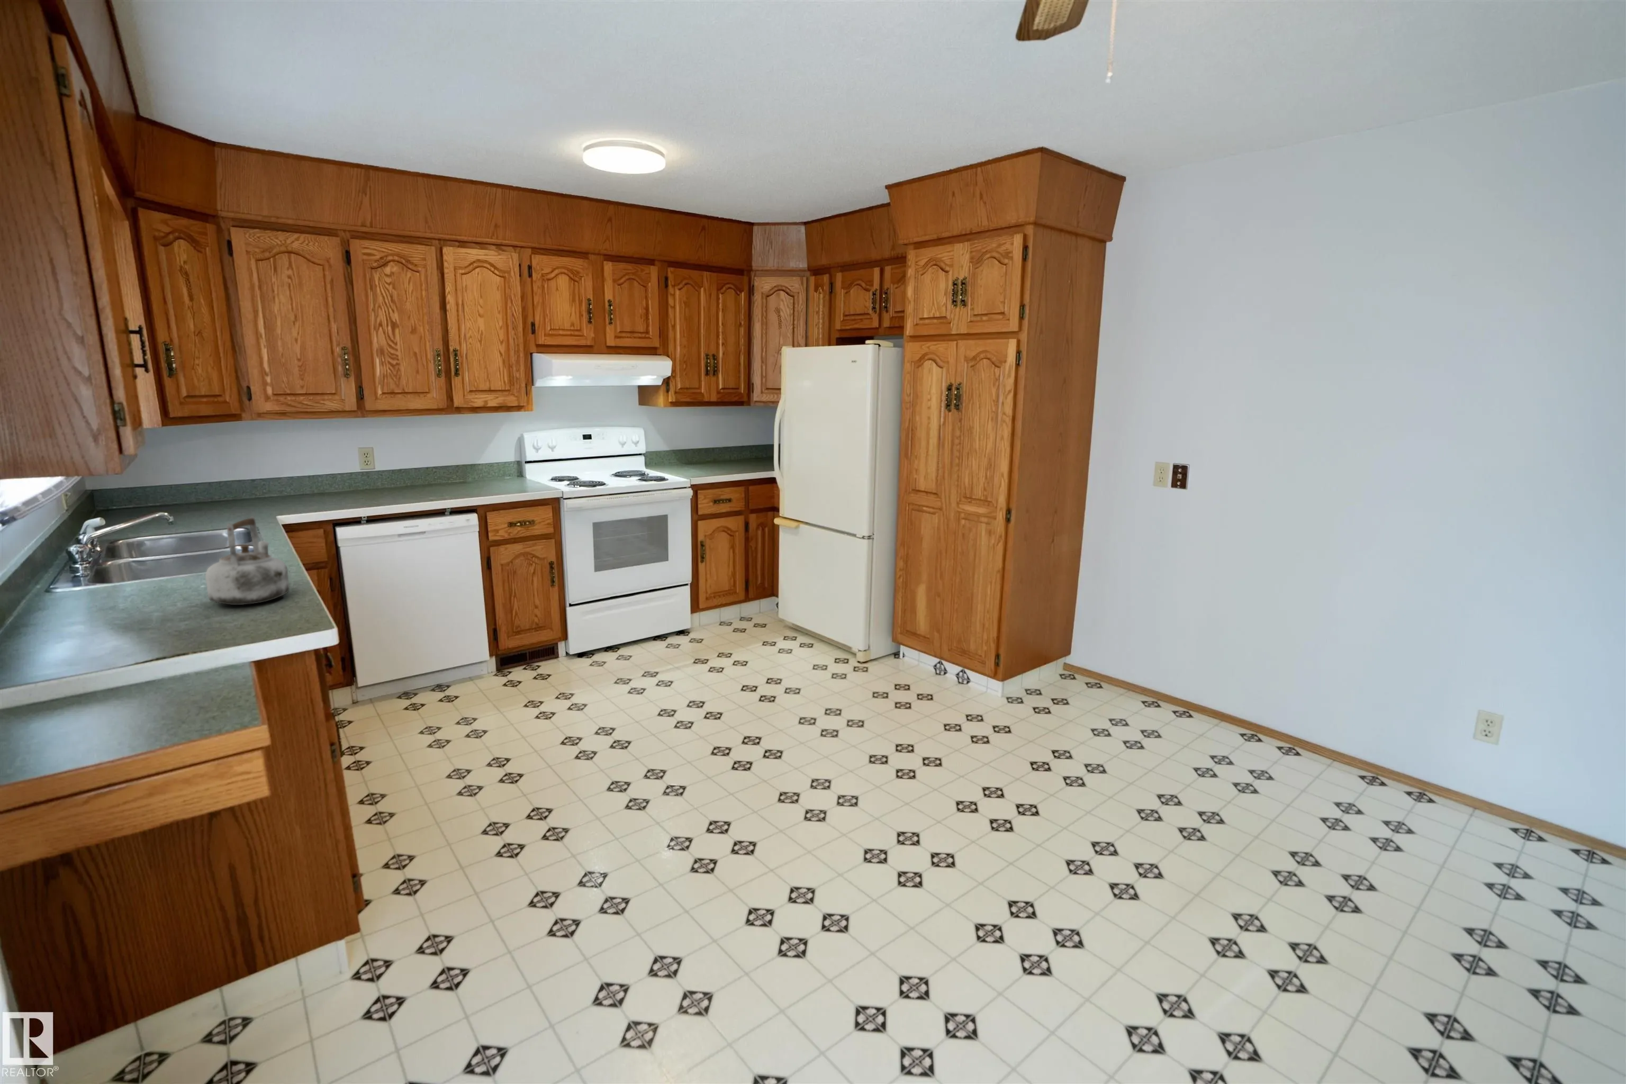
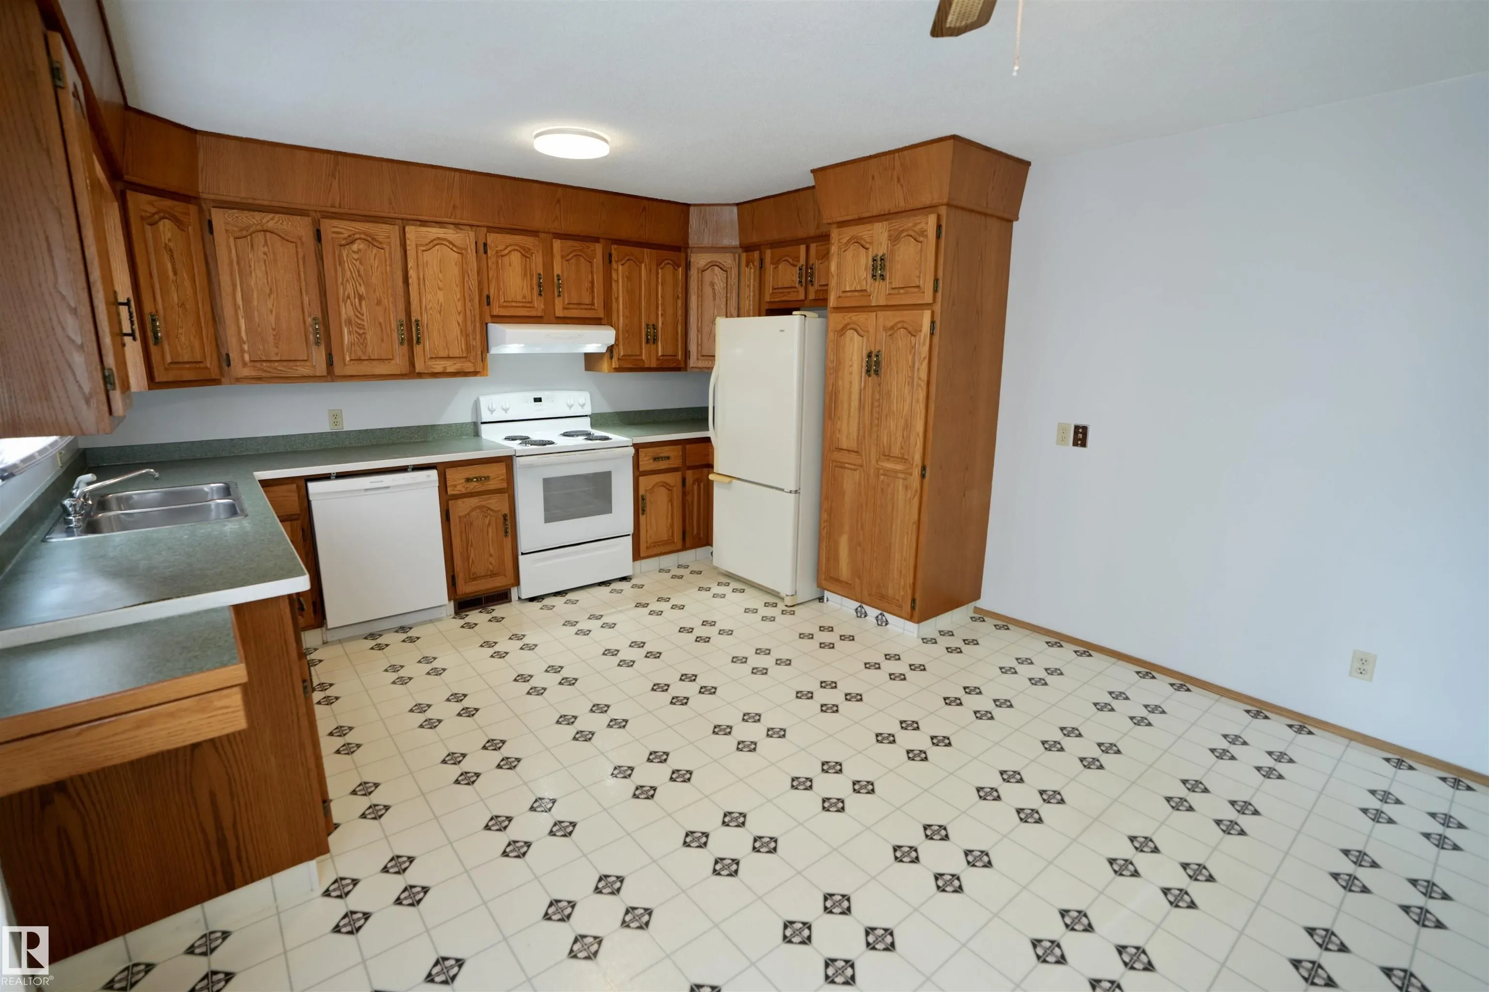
- kettle (249, 558)
